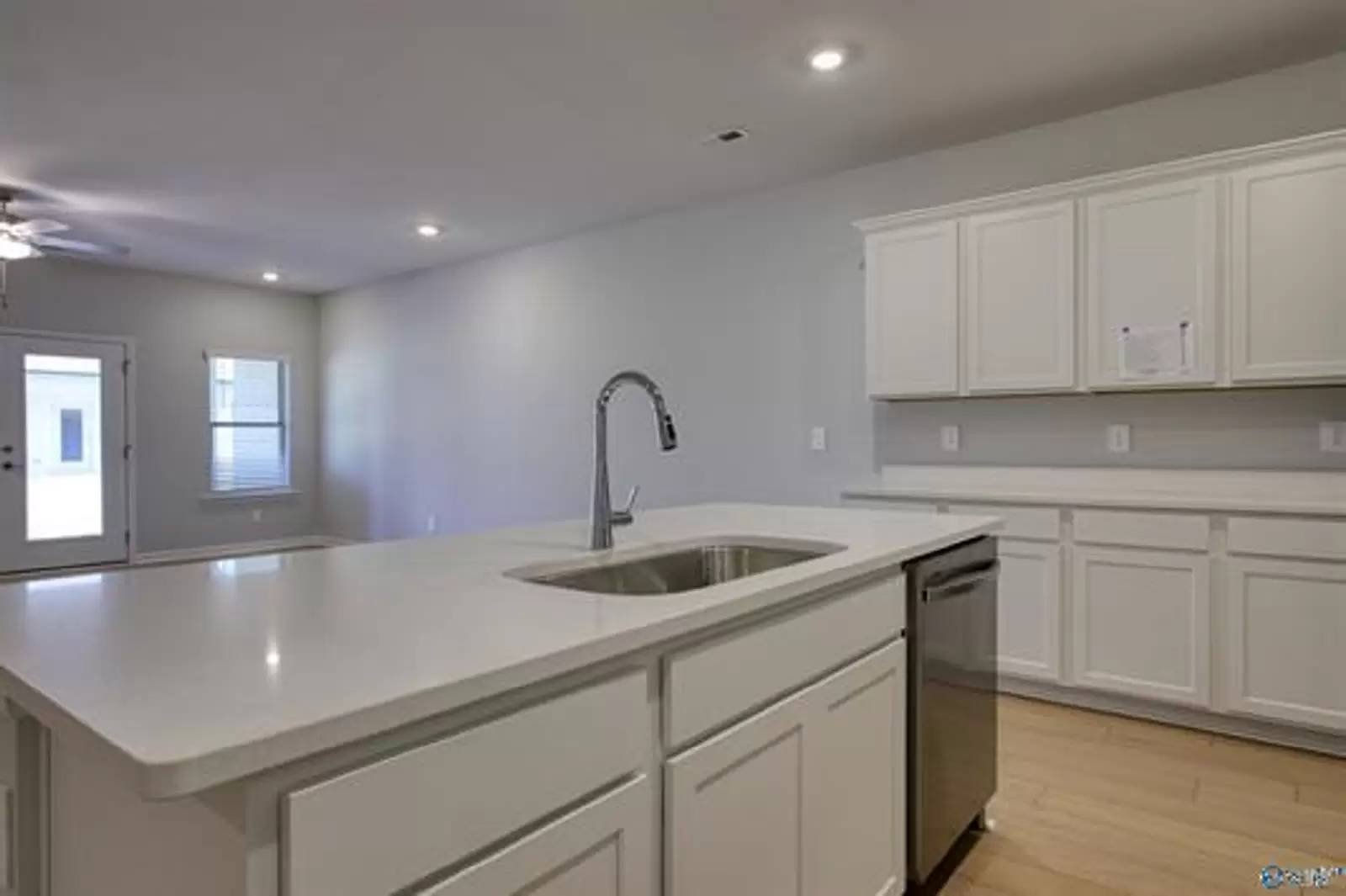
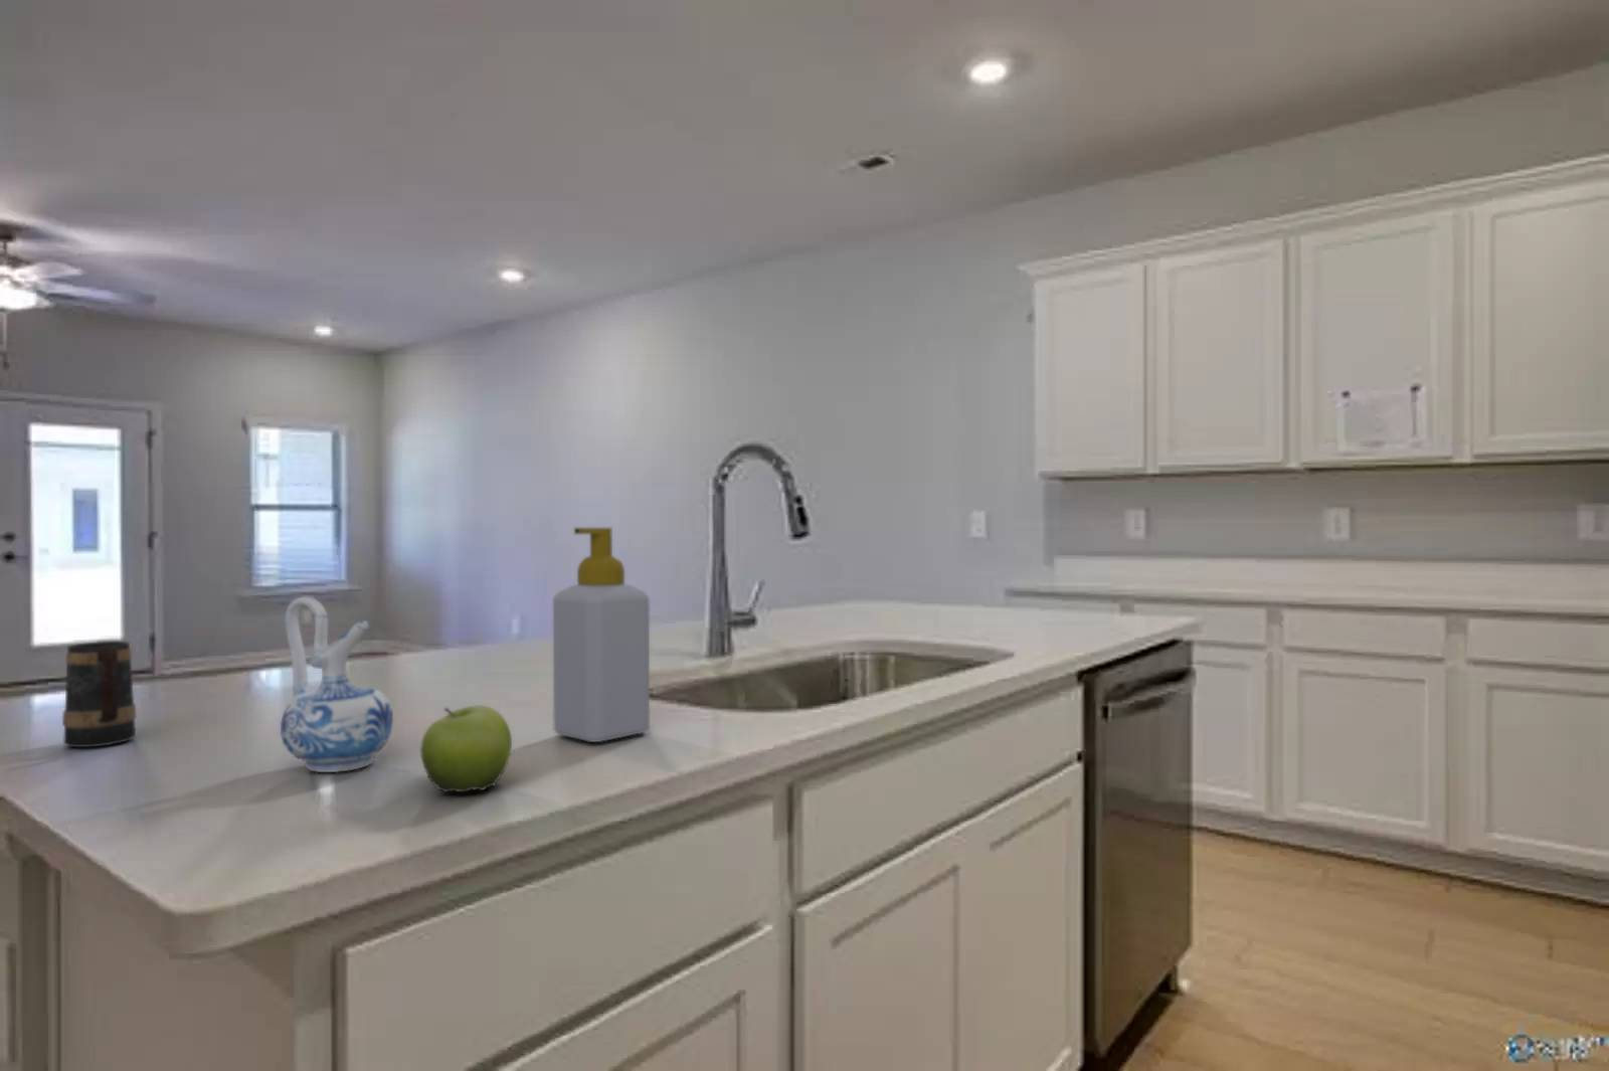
+ ceramic pitcher (337, 681)
+ mug (102, 693)
+ fruit (466, 746)
+ soap bottle (600, 631)
